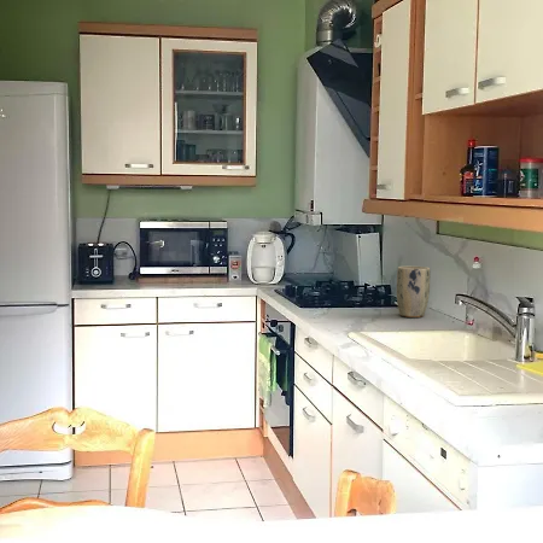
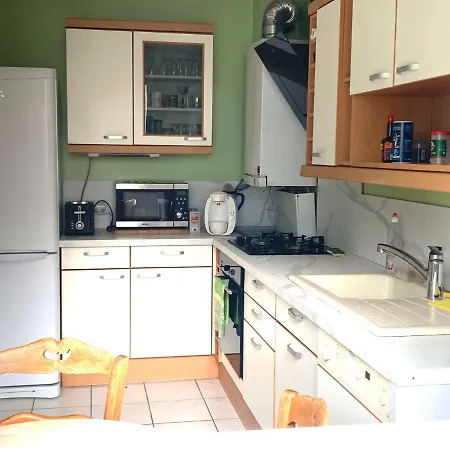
- plant pot (413, 291)
